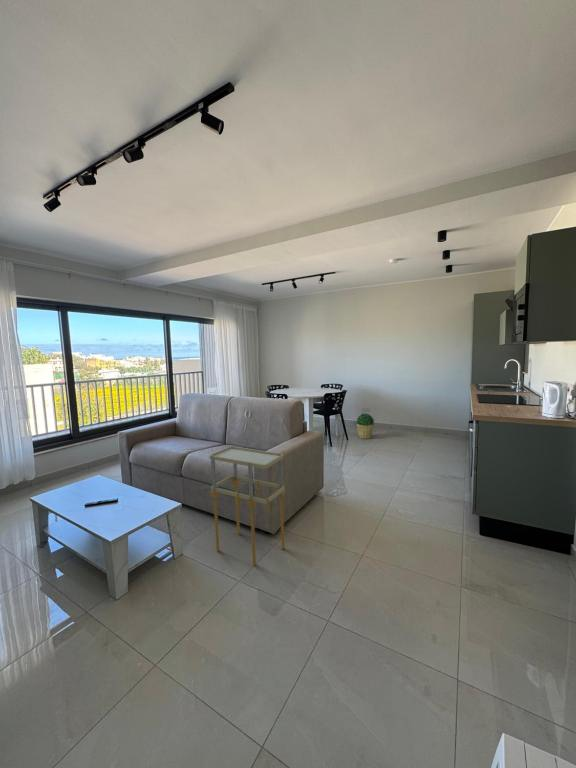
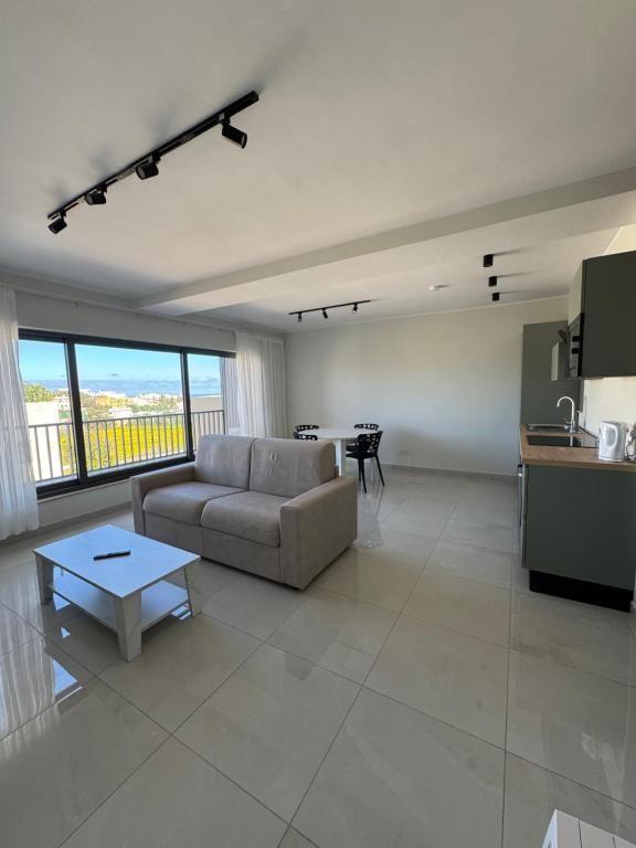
- shelving unit (248, 502)
- potted plant (365, 425)
